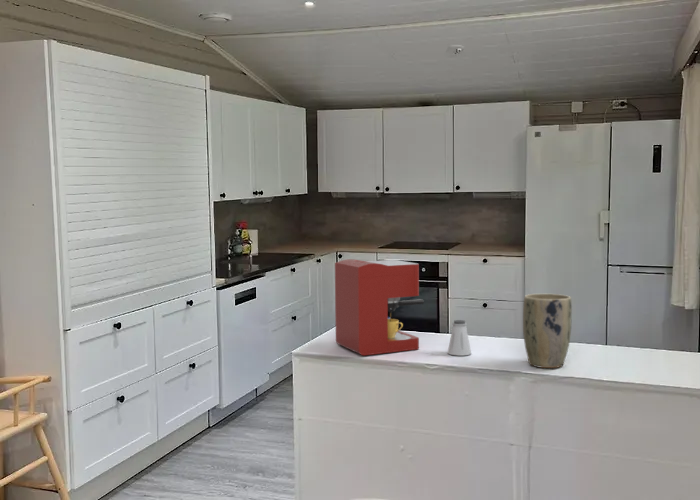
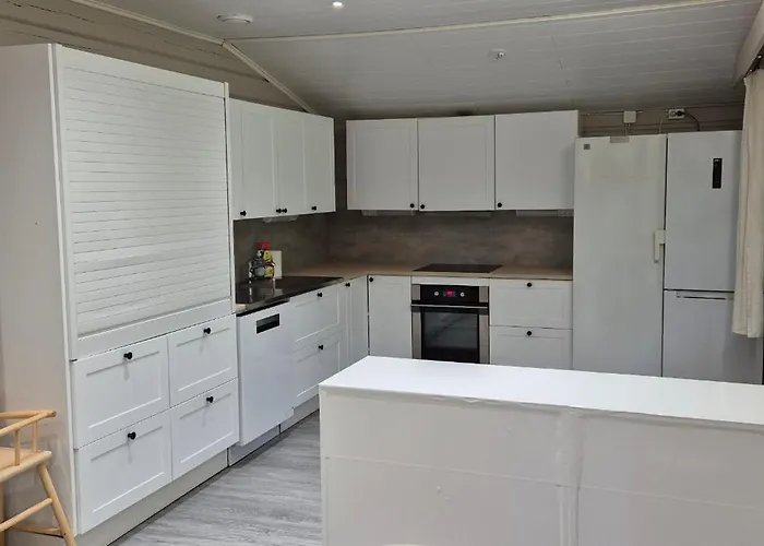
- plant pot (546, 330)
- coffee maker (376, 304)
- saltshaker (459, 336)
